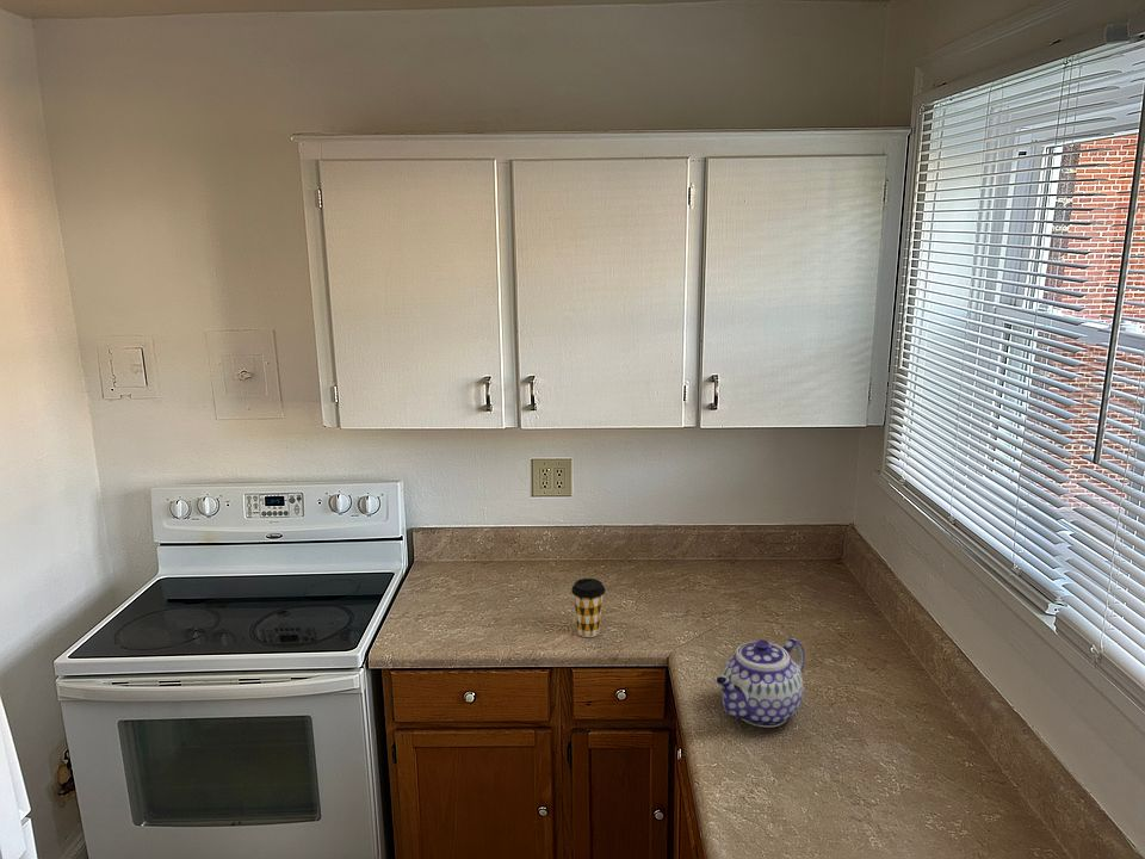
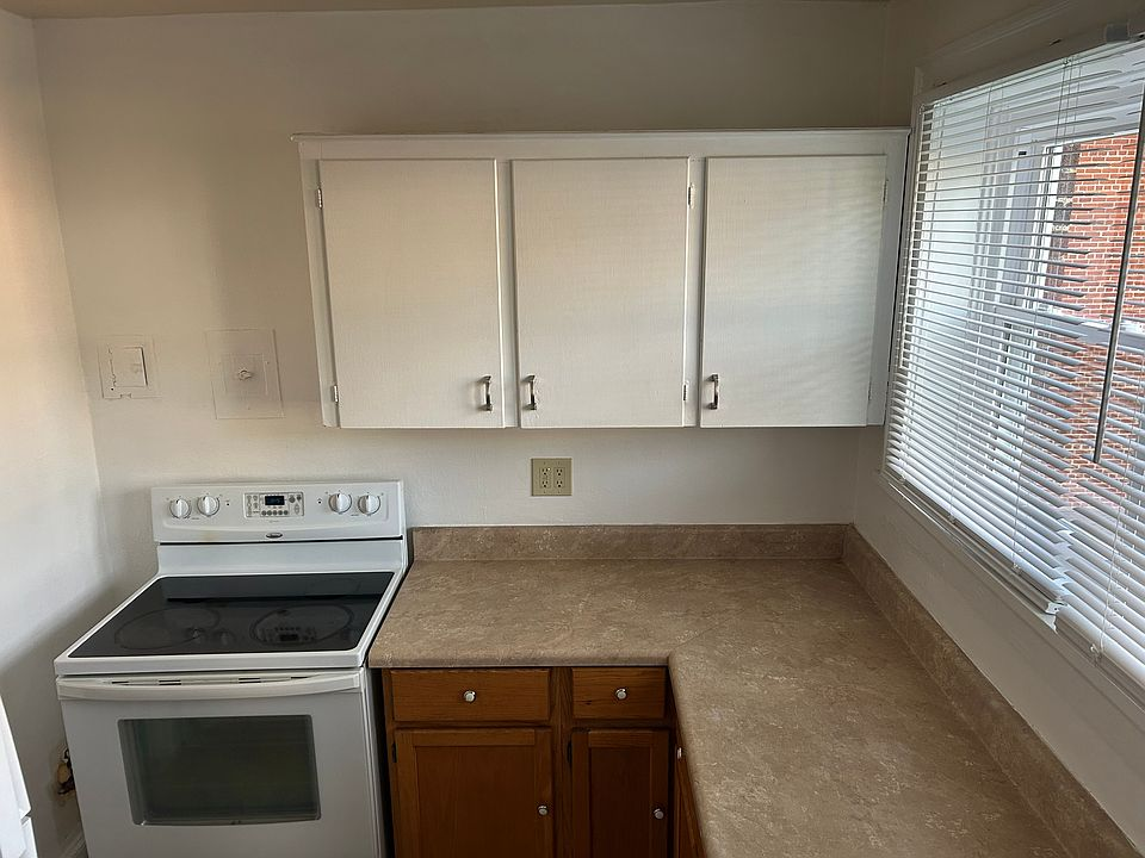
- coffee cup (588, 607)
- teapot (761, 676)
